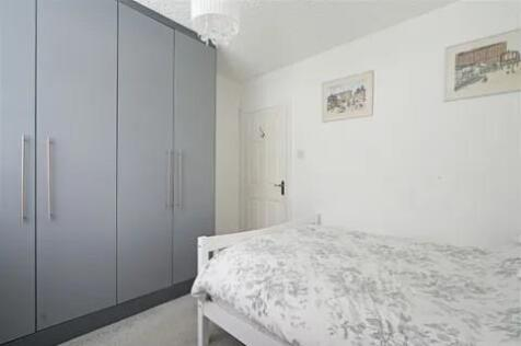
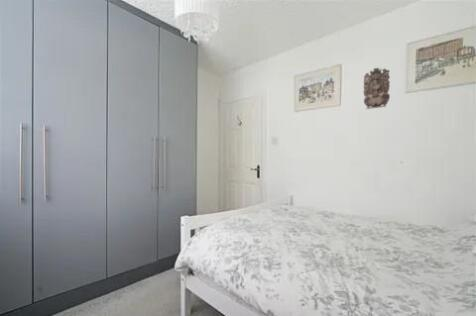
+ wall ornament (375, 87)
